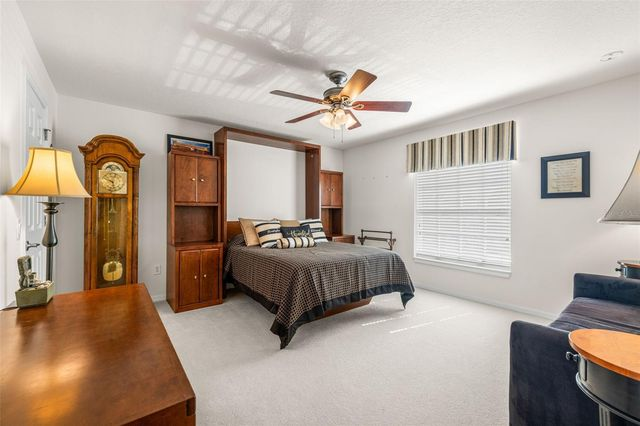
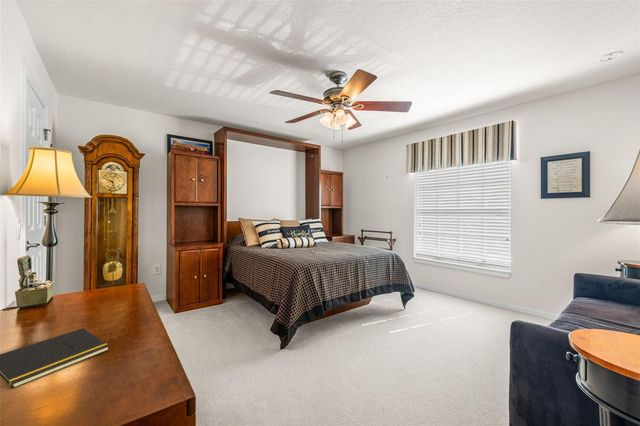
+ notepad (53, 353)
